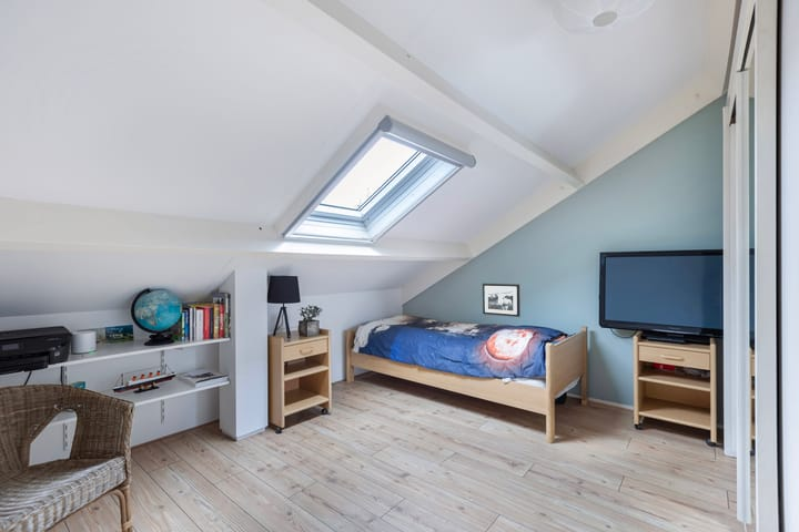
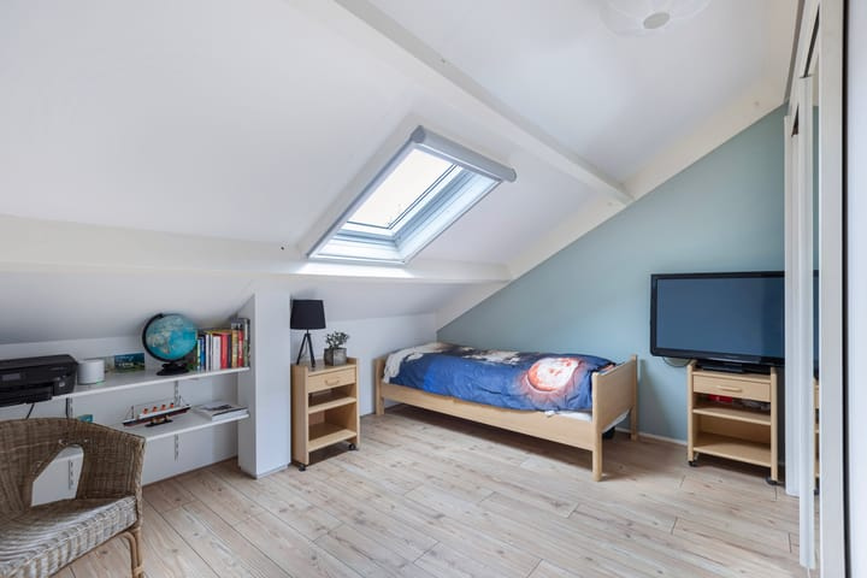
- picture frame (500, 299)
